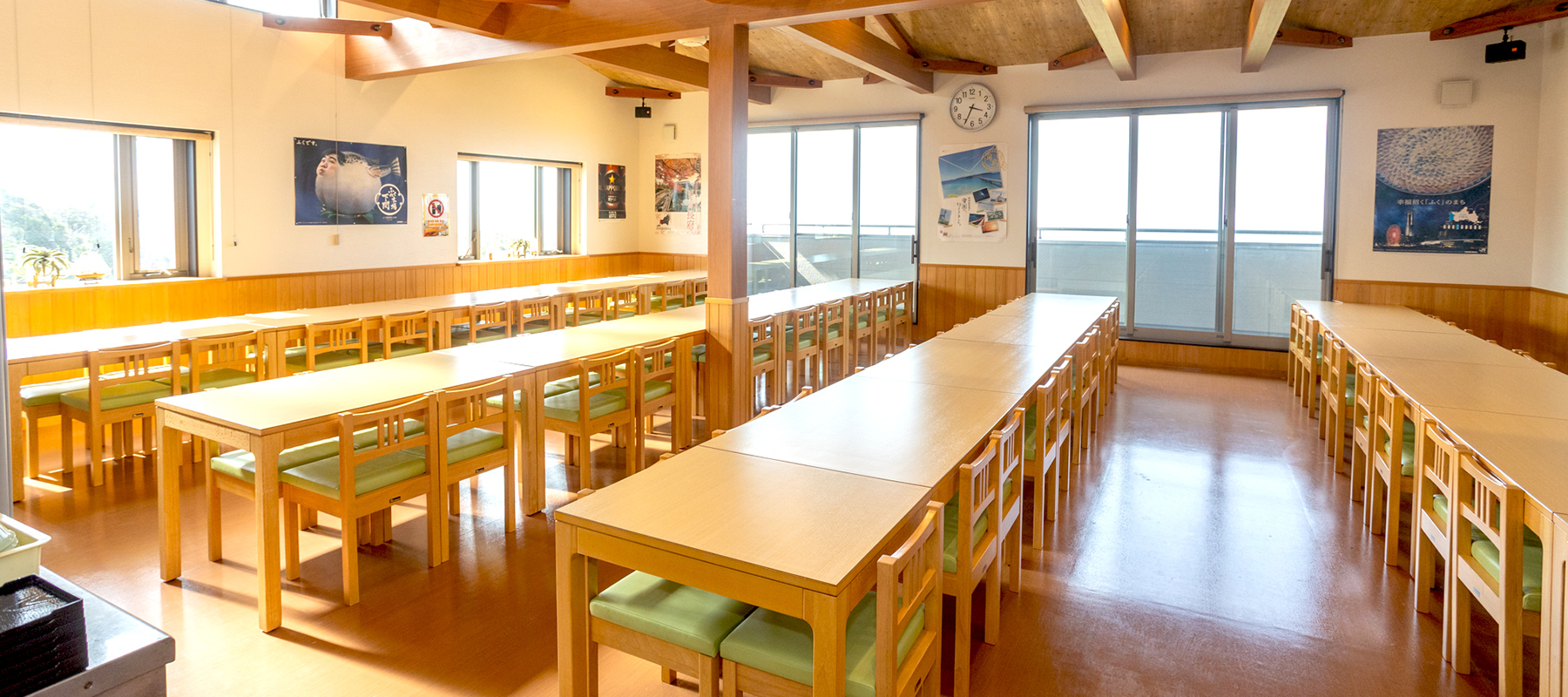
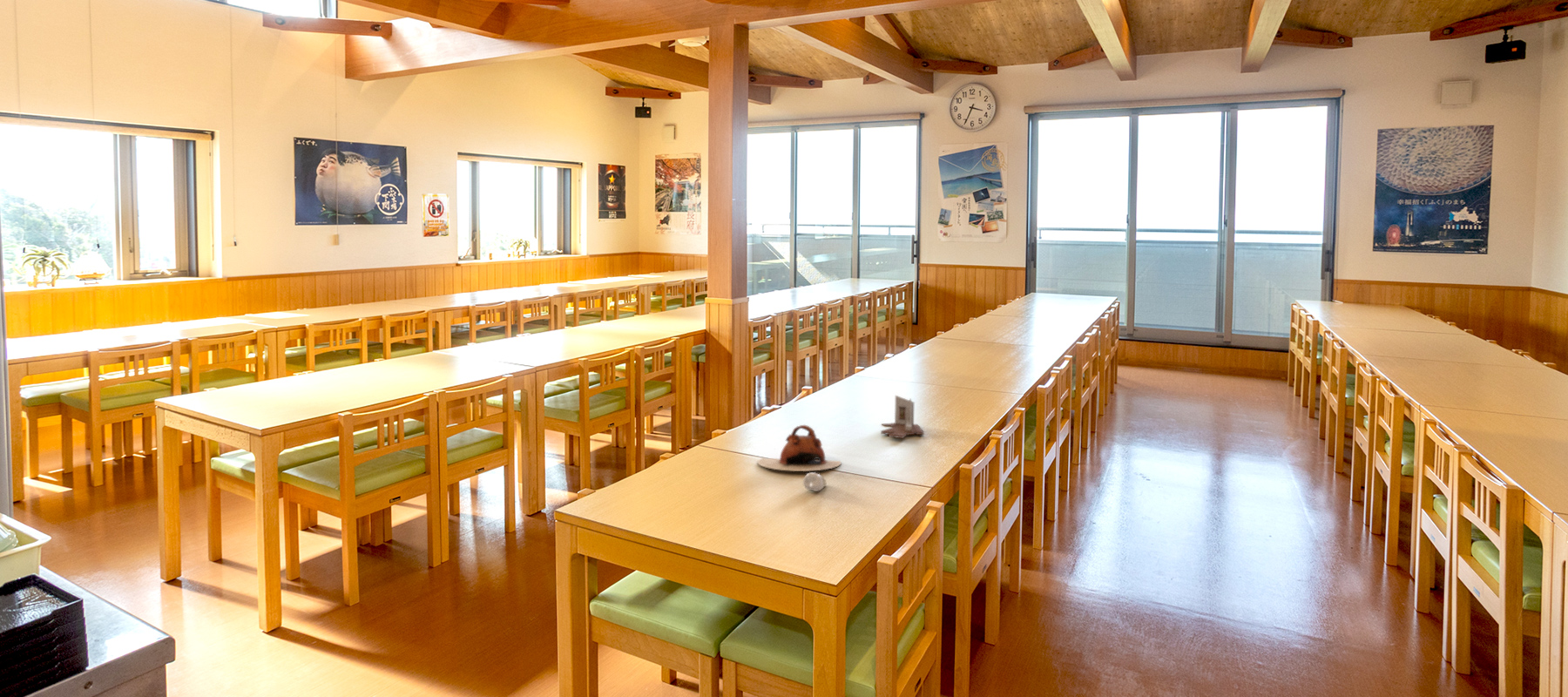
+ tooth (817, 479)
+ teapot (799, 443)
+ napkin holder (899, 414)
